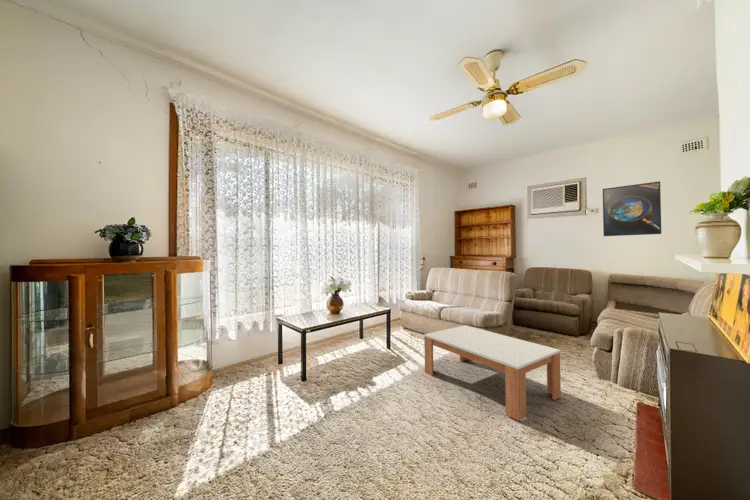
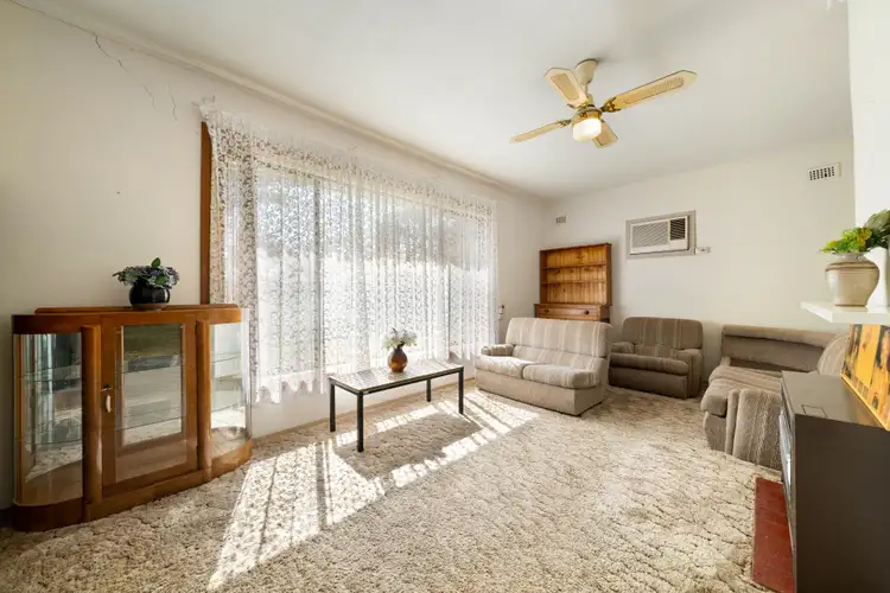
- coffee table (486, 362)
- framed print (630, 210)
